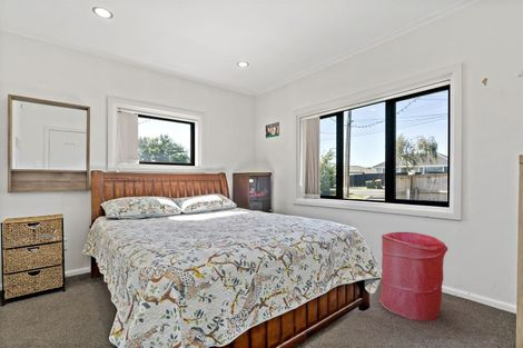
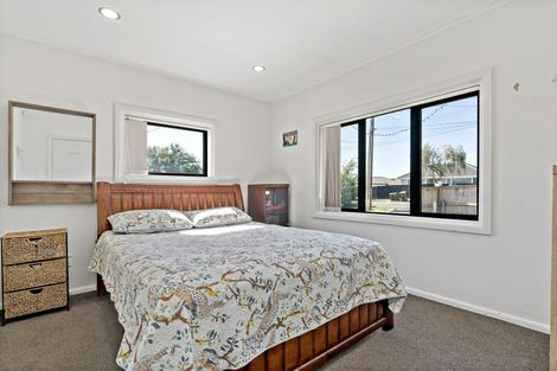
- laundry hamper (411, 271)
